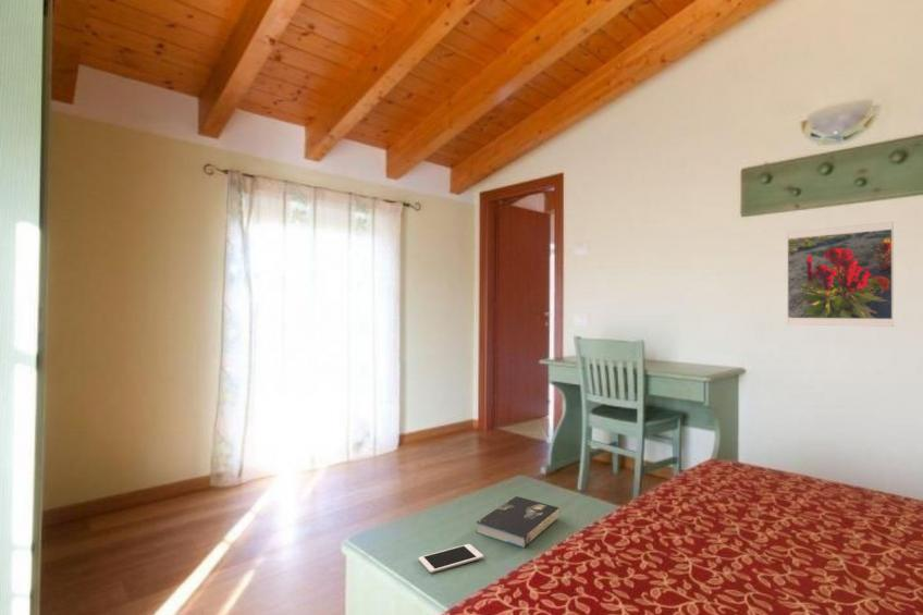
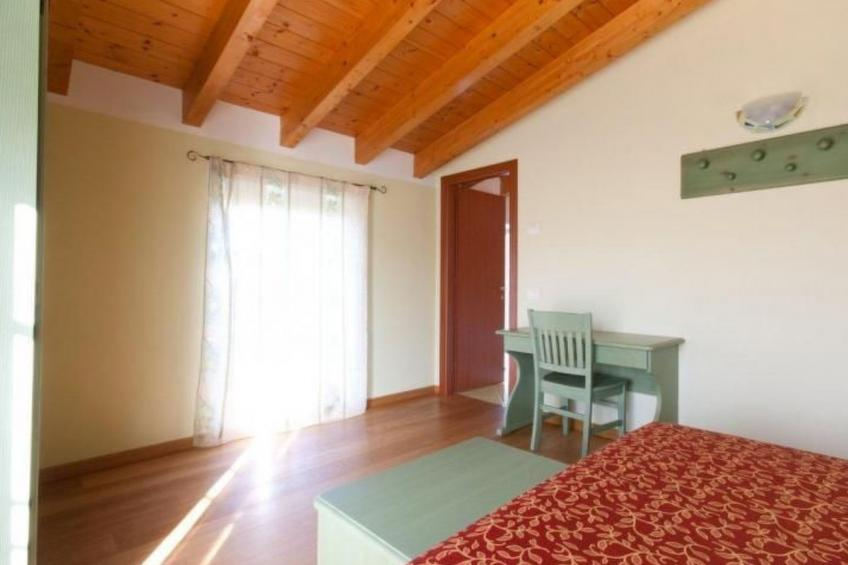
- book (519, 519)
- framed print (837, 276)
- cell phone (451, 557)
